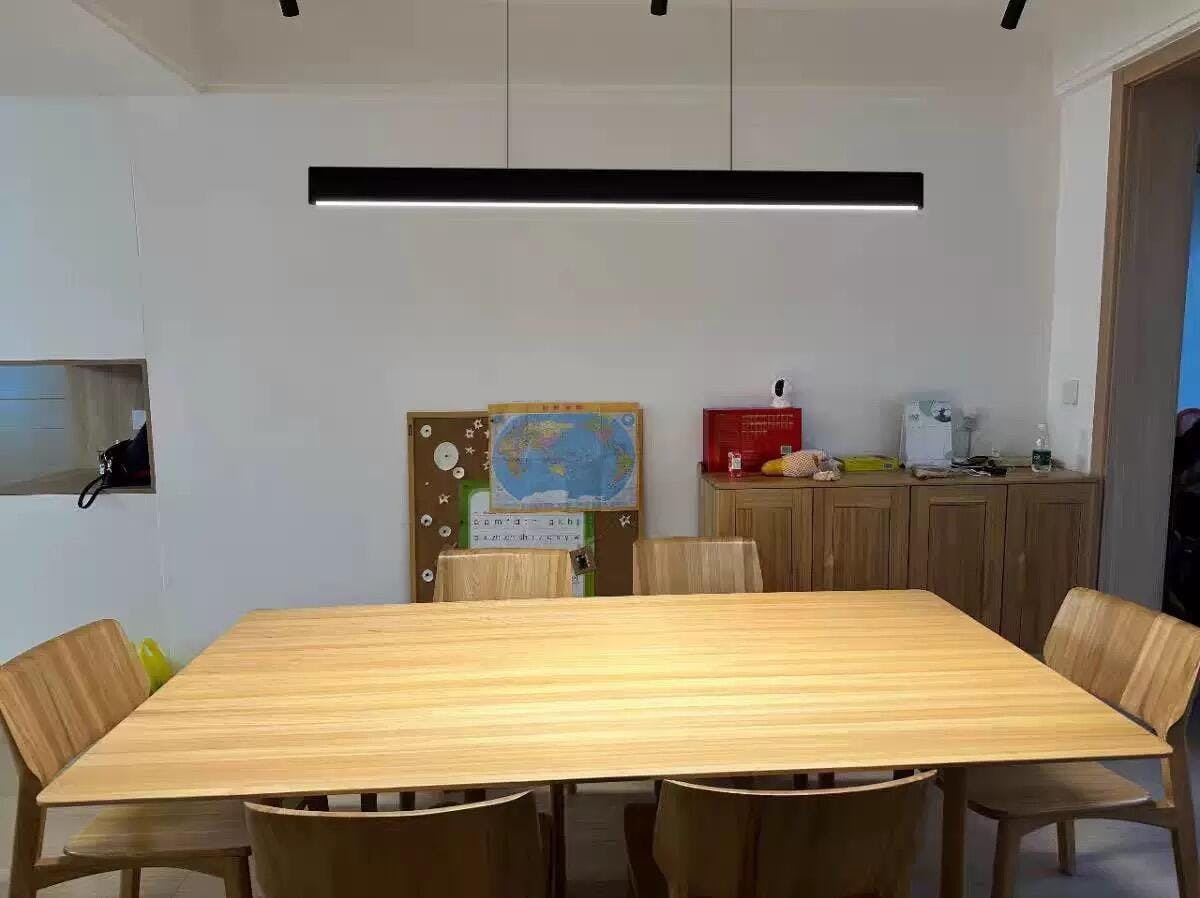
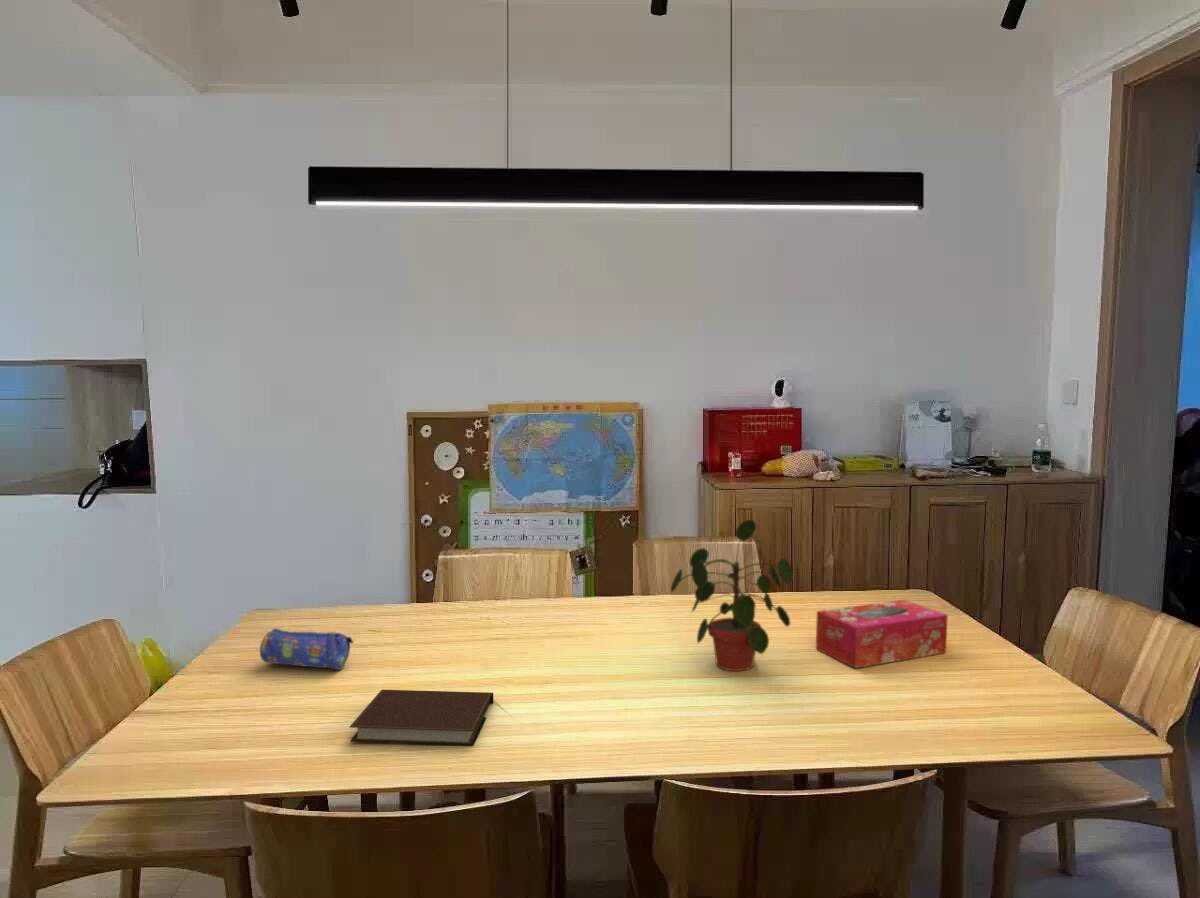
+ potted plant (734, 593)
+ pencil case (305, 647)
+ tissue box (881, 631)
+ notebook (425, 715)
